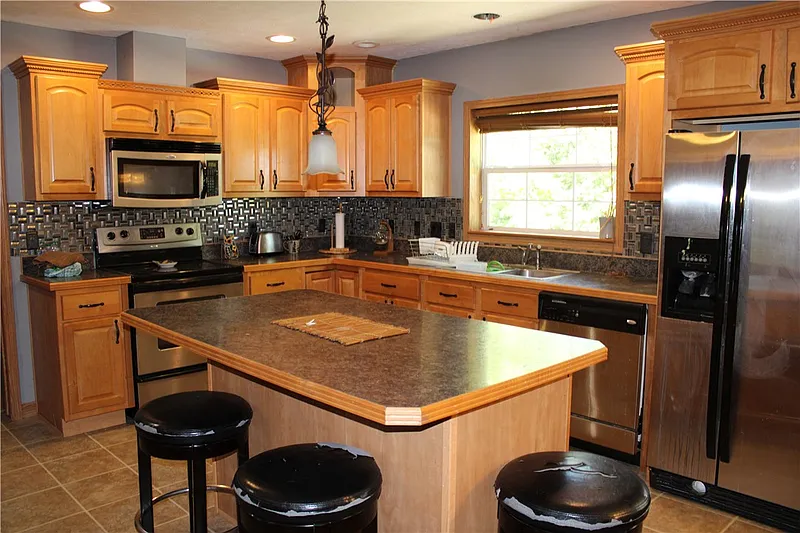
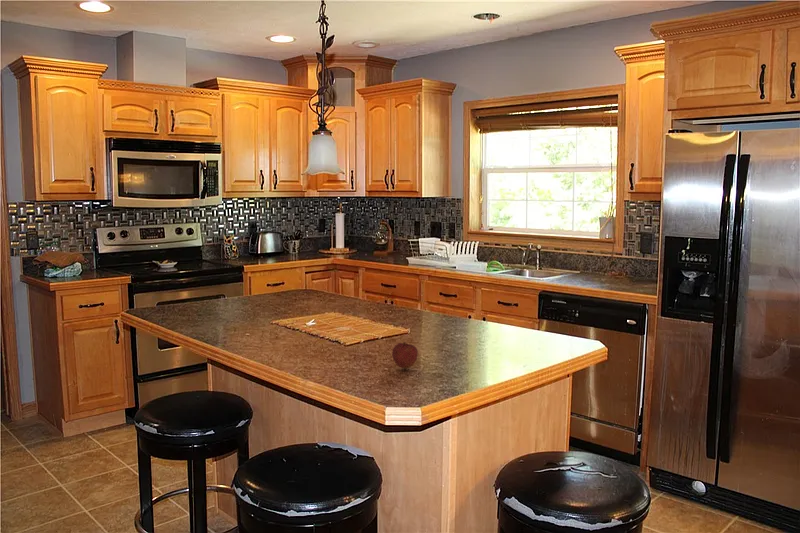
+ fruit (404, 355)
